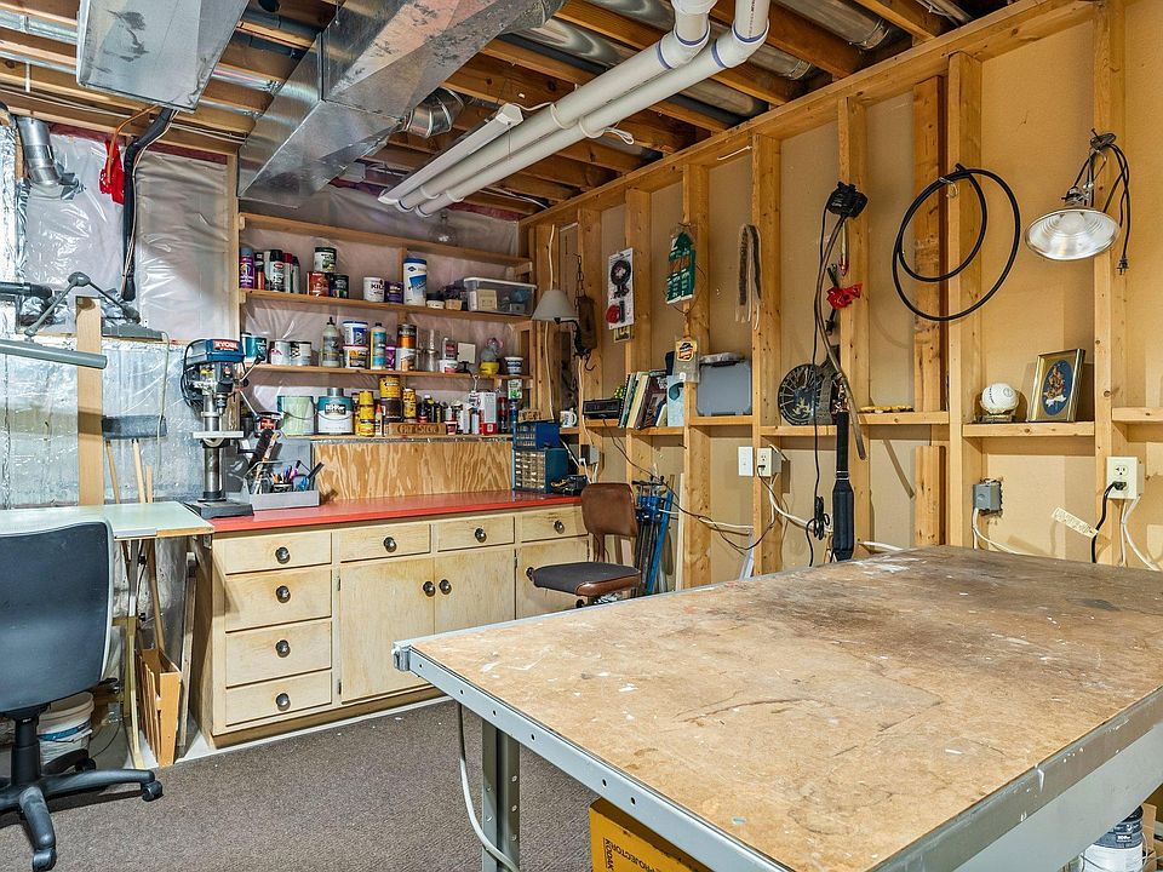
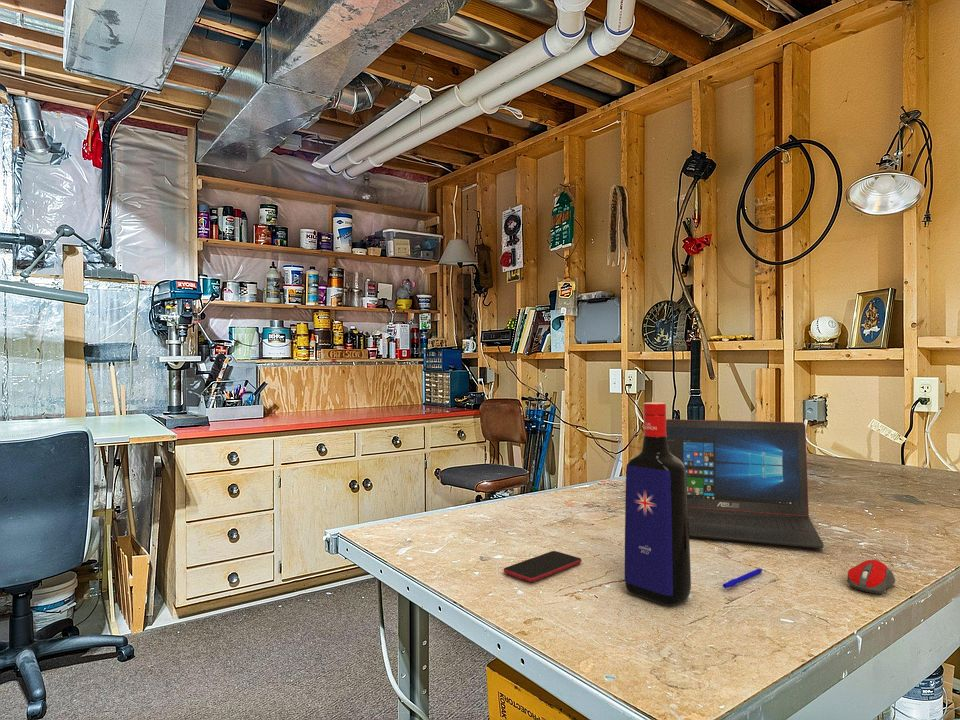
+ liquor bottle (656, 499)
+ smartphone (543, 565)
+ laptop (727, 475)
+ pen (744, 577)
+ computer mouse (871, 574)
